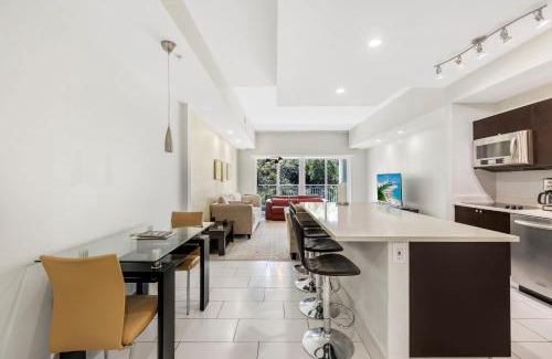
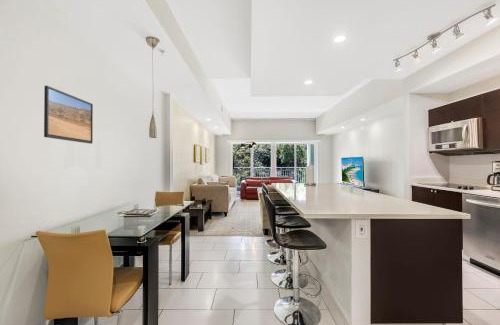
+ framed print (71, 118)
